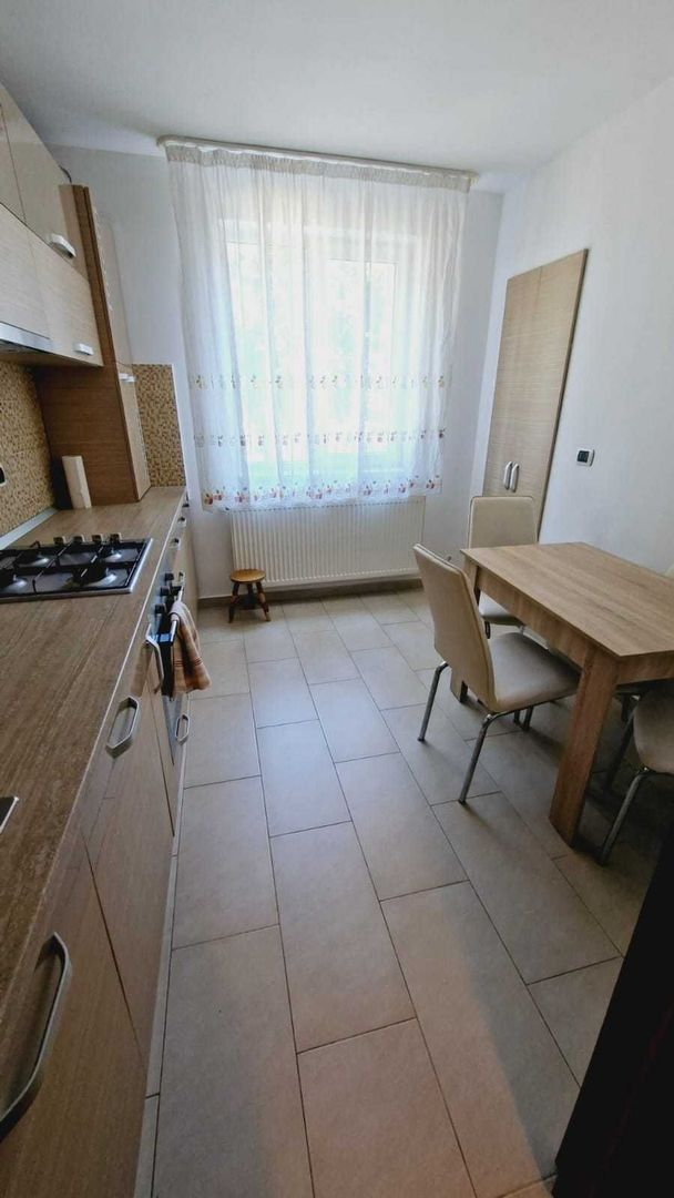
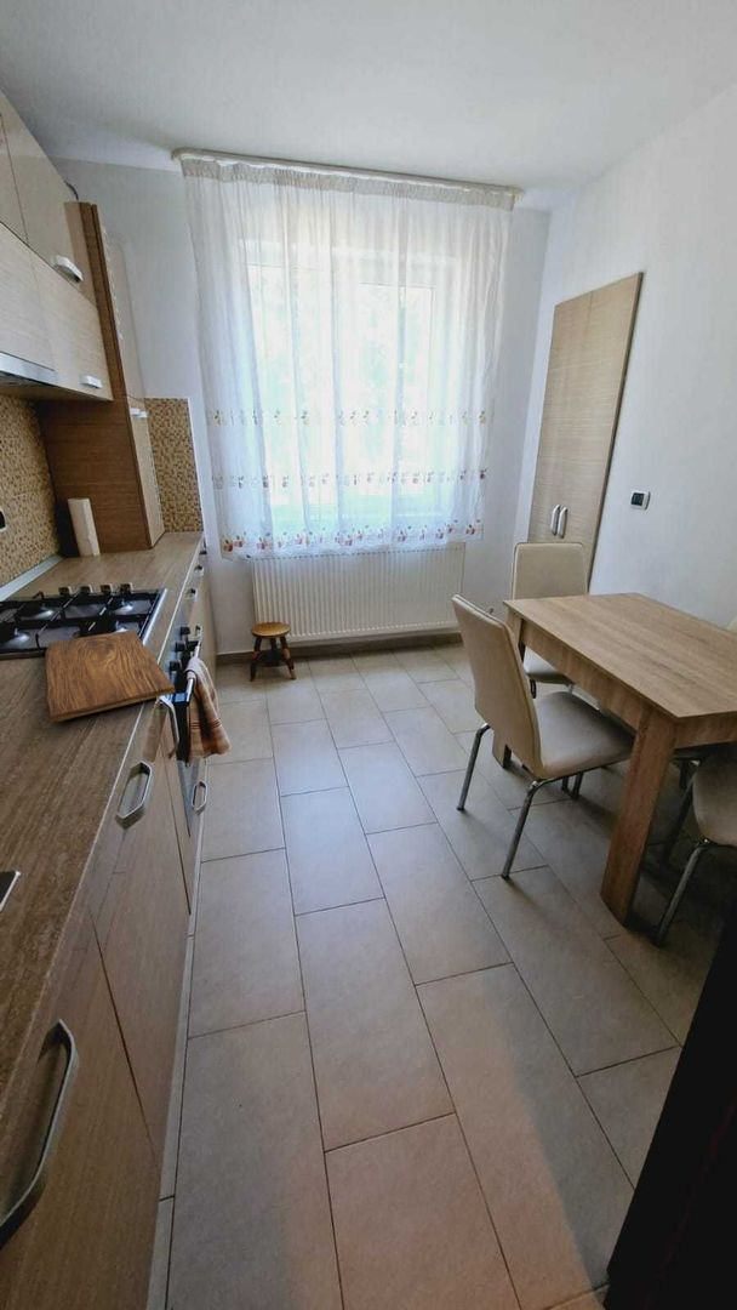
+ cutting board (101, 666)
